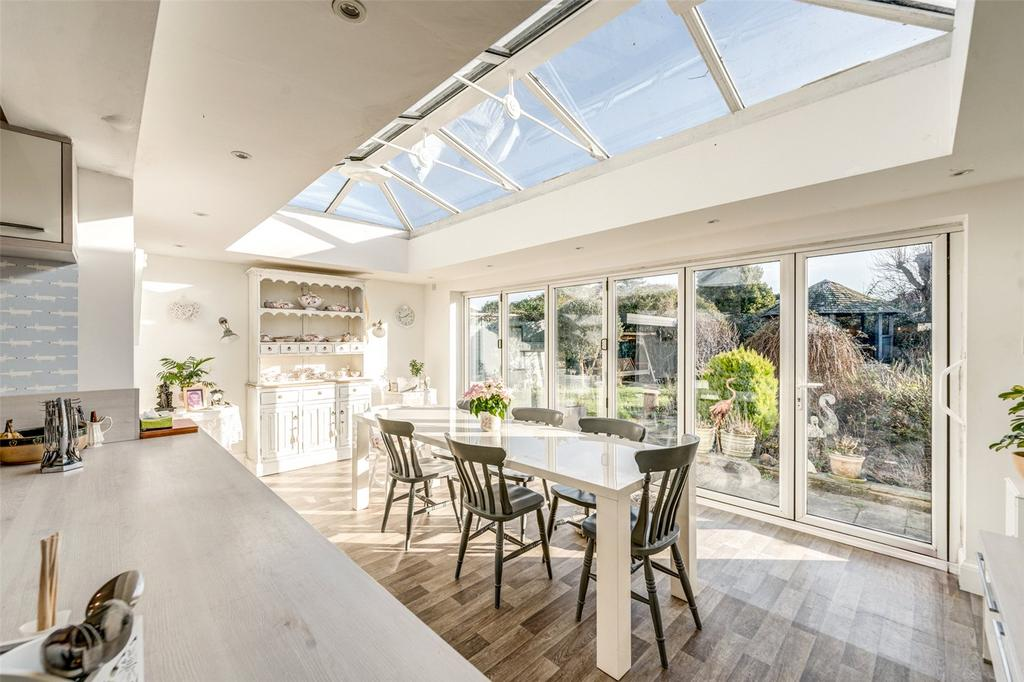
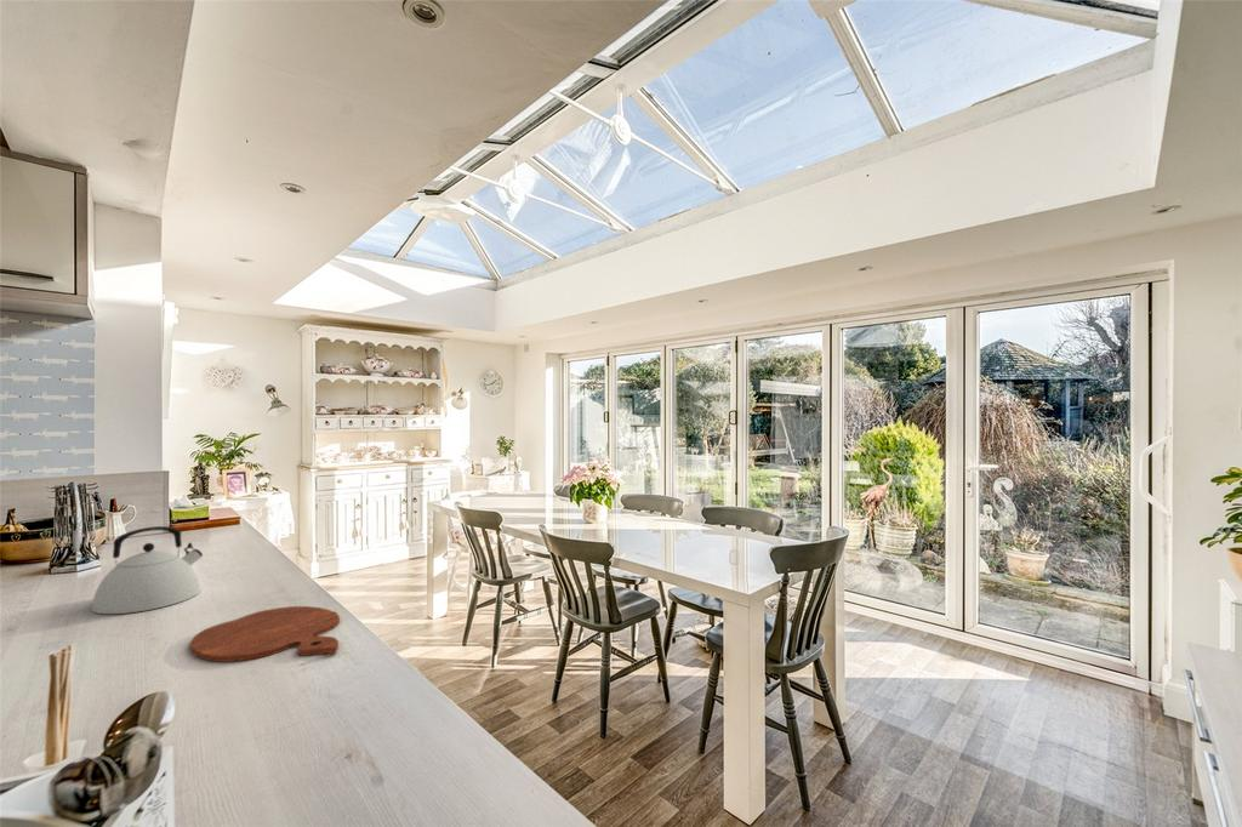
+ cutting board (281, 634)
+ kettle (150, 563)
